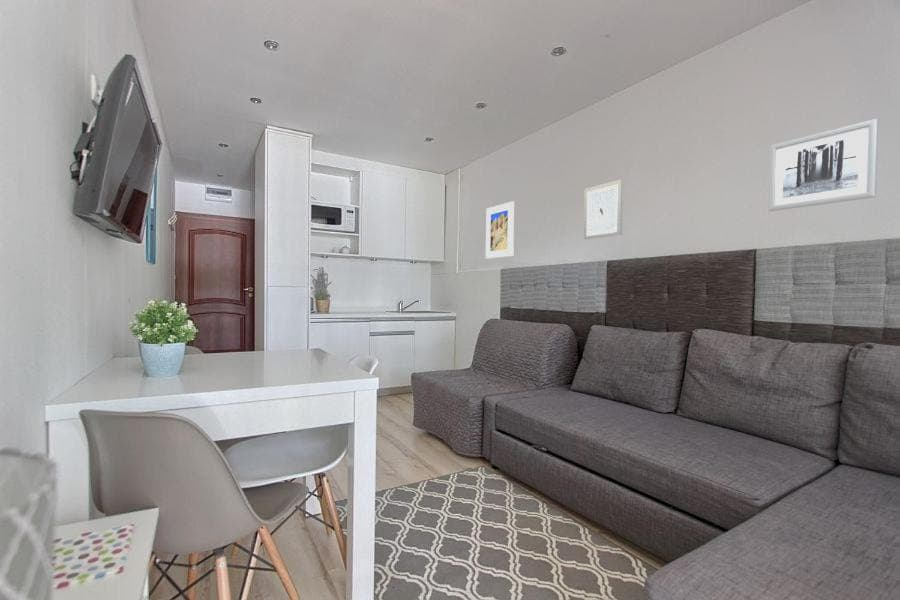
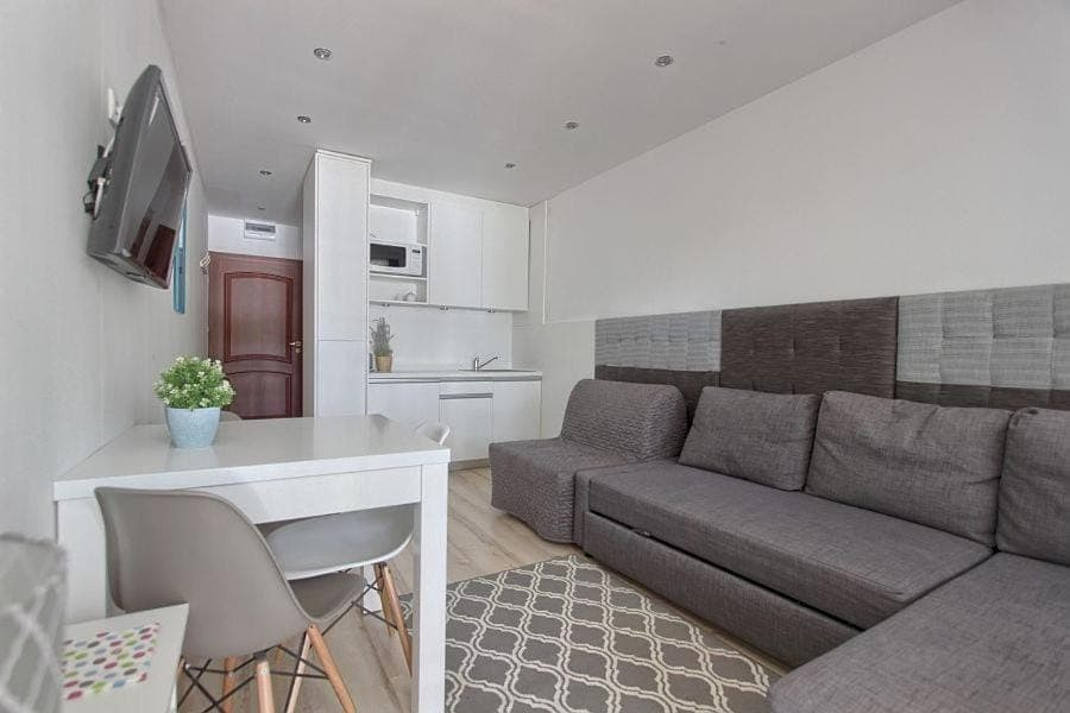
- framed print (499, 231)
- wall art (818, 169)
- wall art (602, 211)
